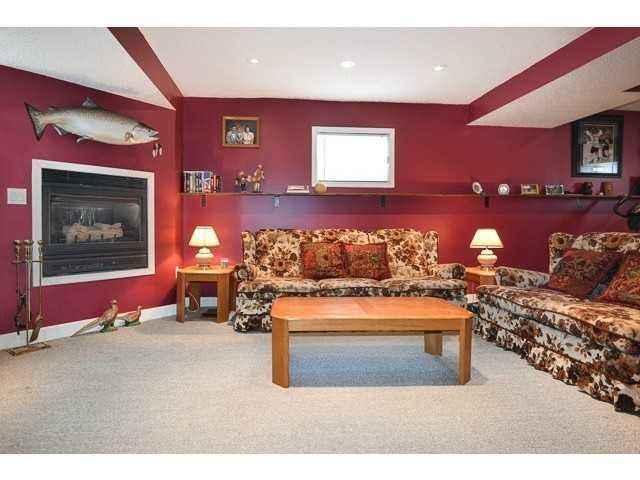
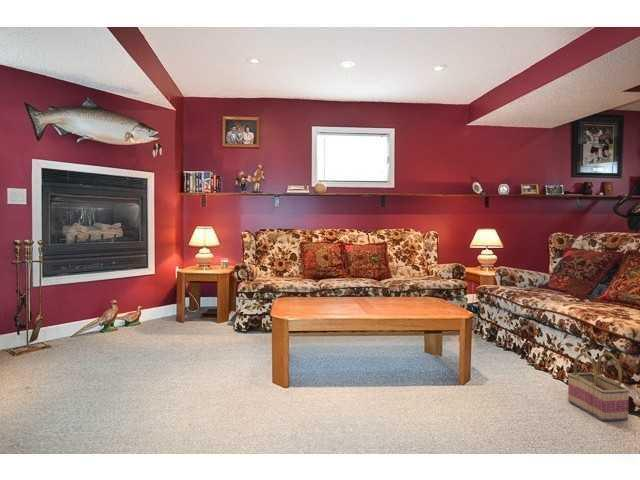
+ basket (597, 381)
